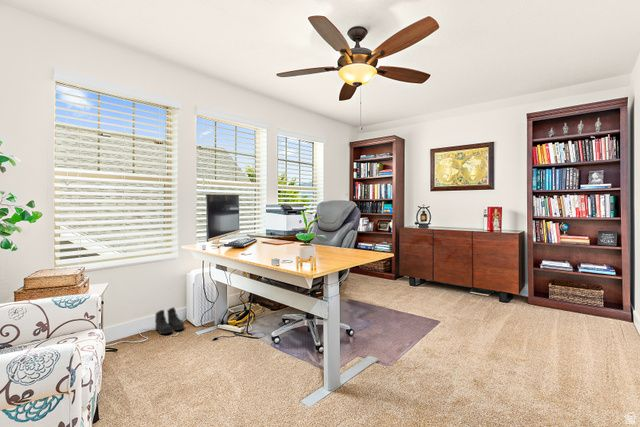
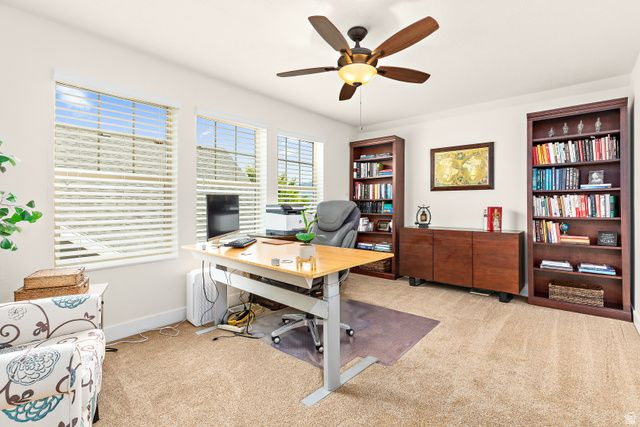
- boots (169, 319)
